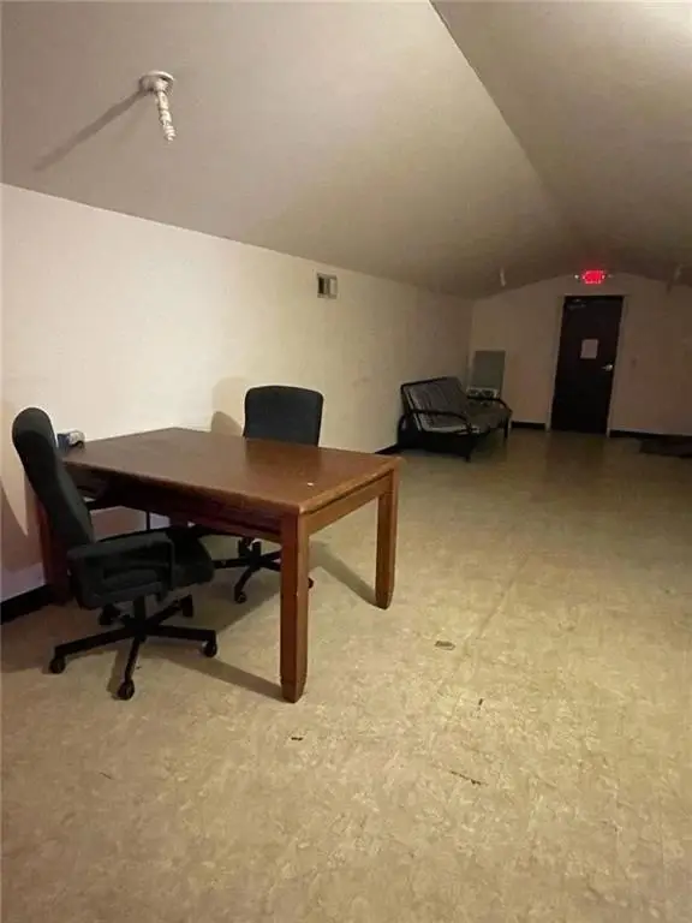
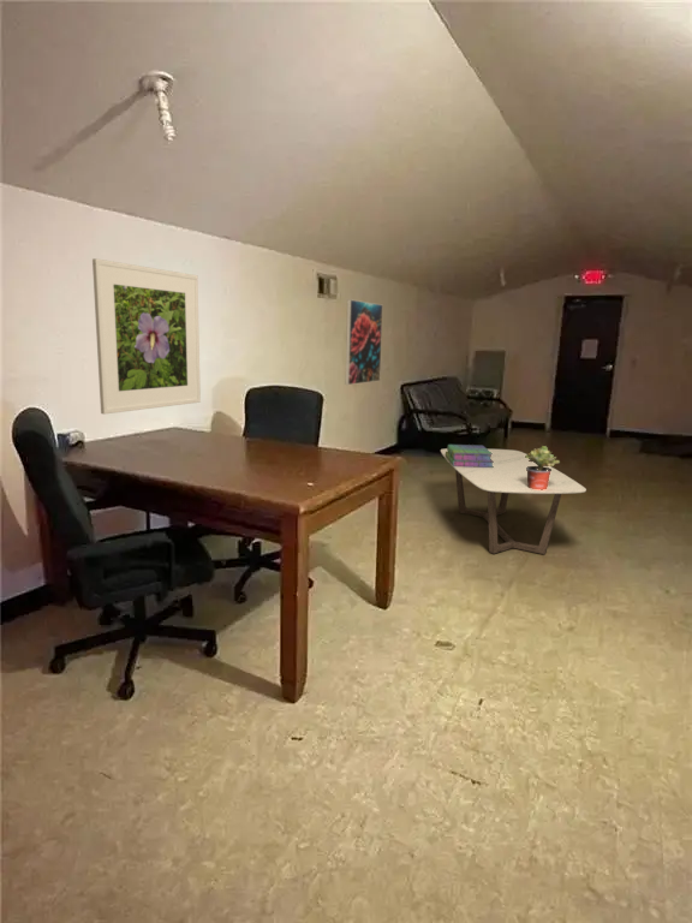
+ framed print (153, 339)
+ stack of books (469, 454)
+ coffee table (501, 499)
+ potted plant (542, 466)
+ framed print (364, 343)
